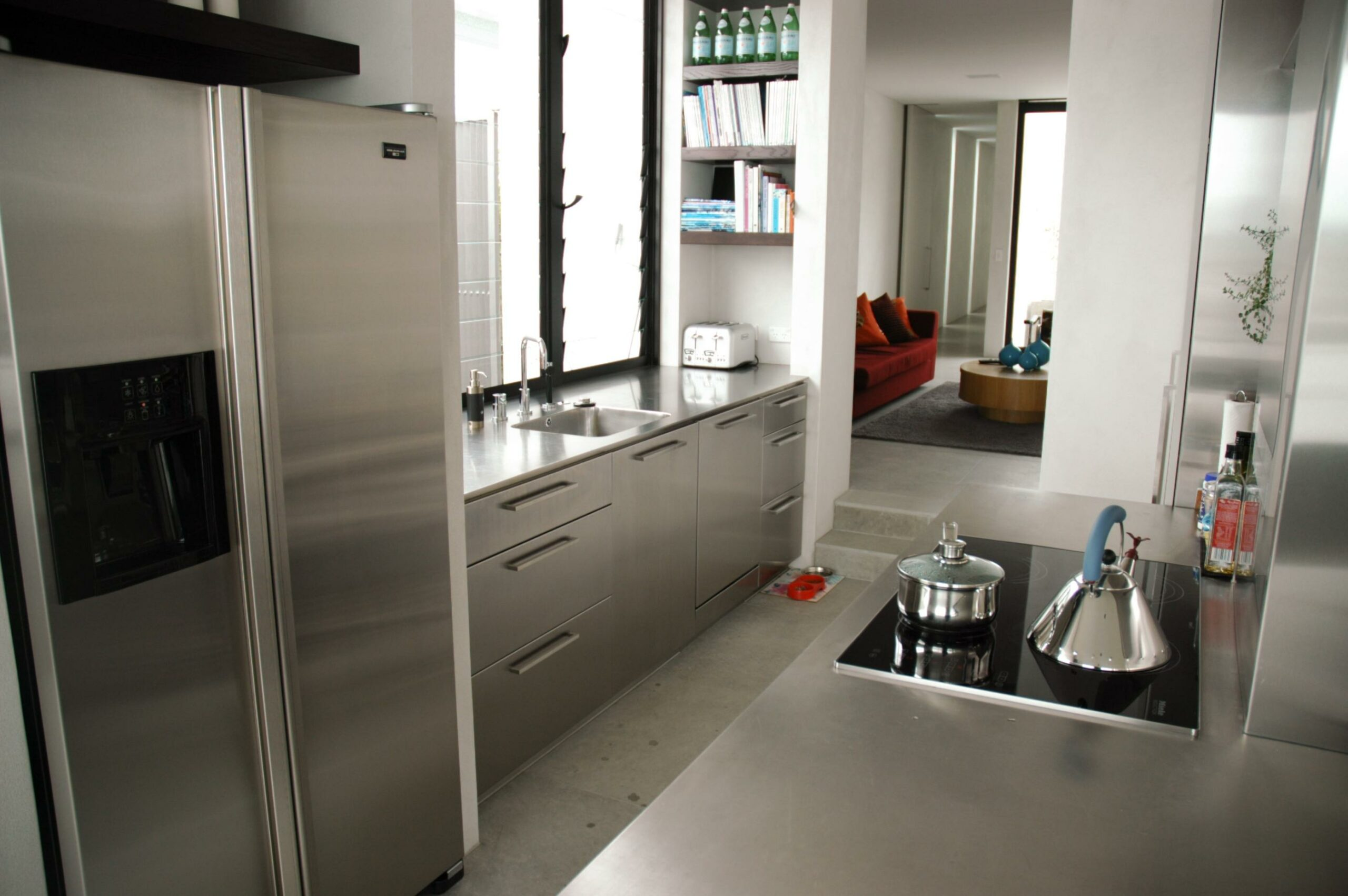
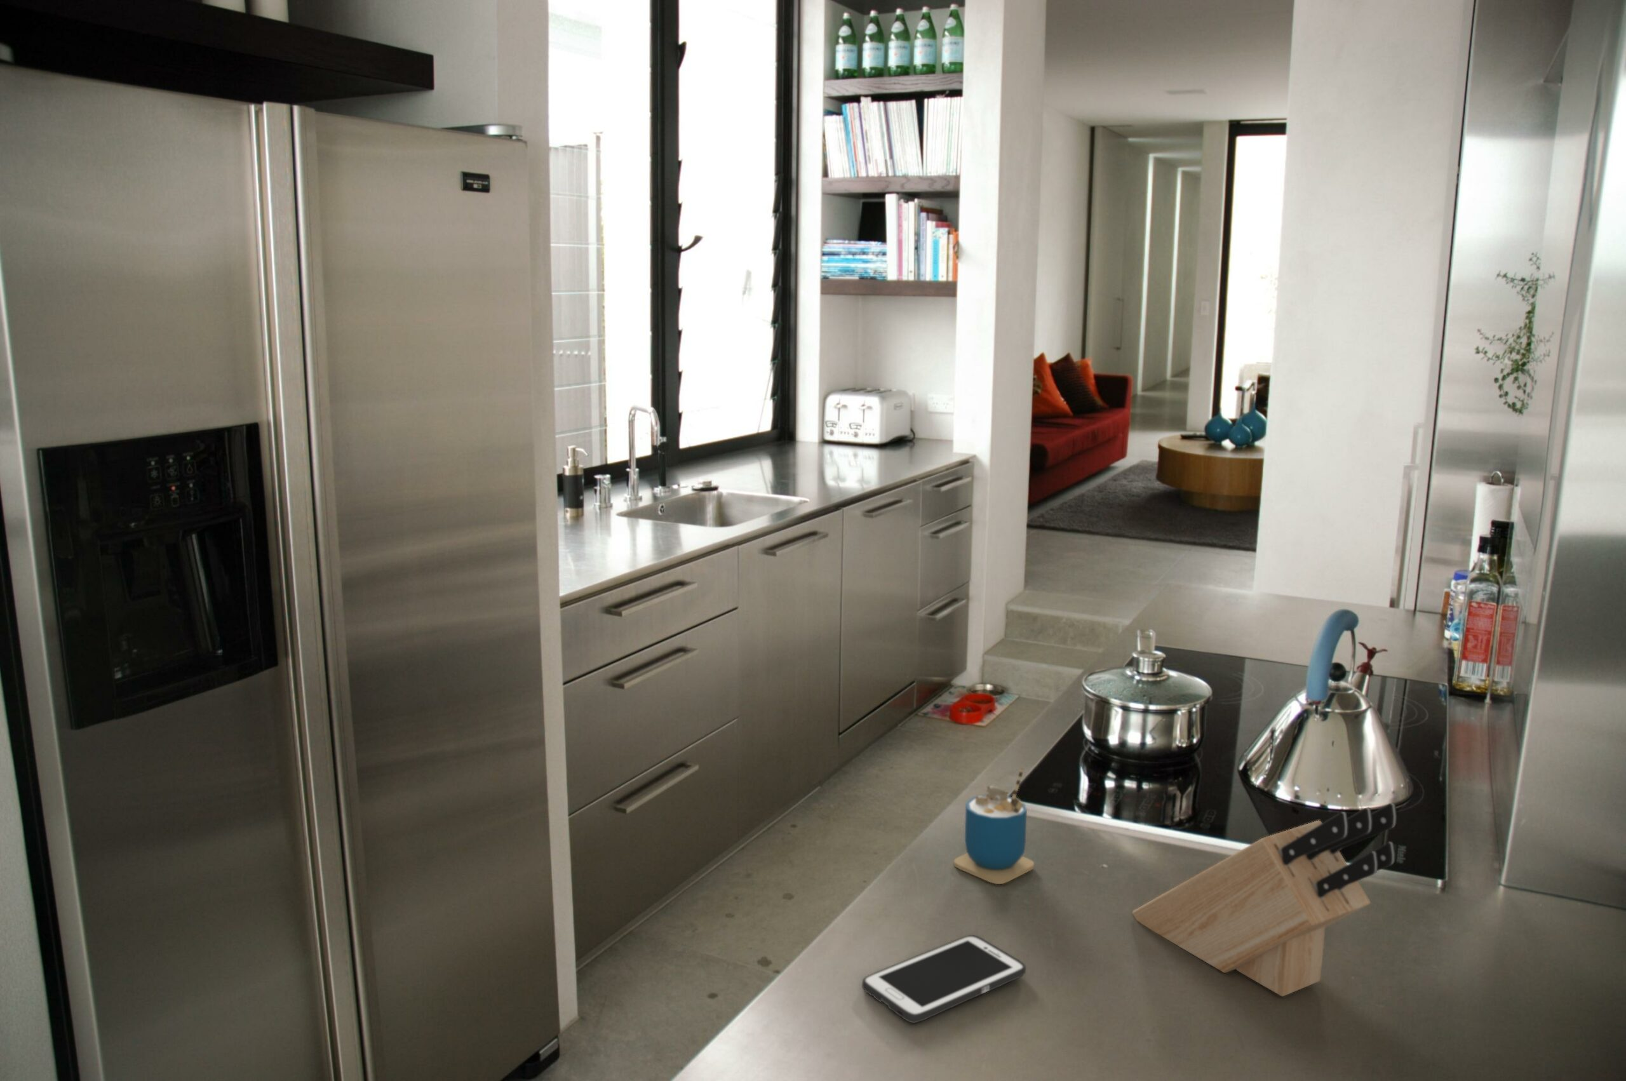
+ cup (995, 816)
+ knife block (1263, 867)
+ cell phone (944, 977)
